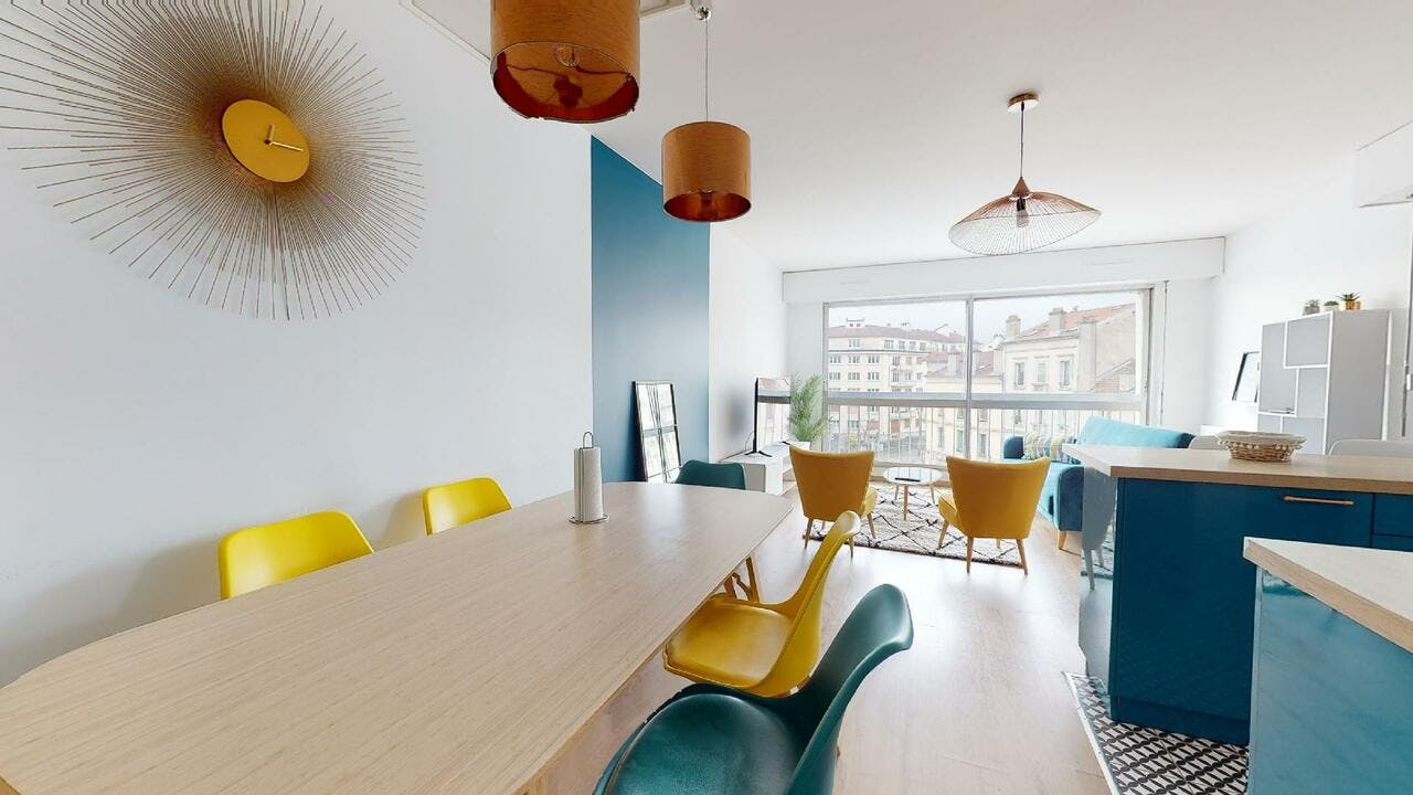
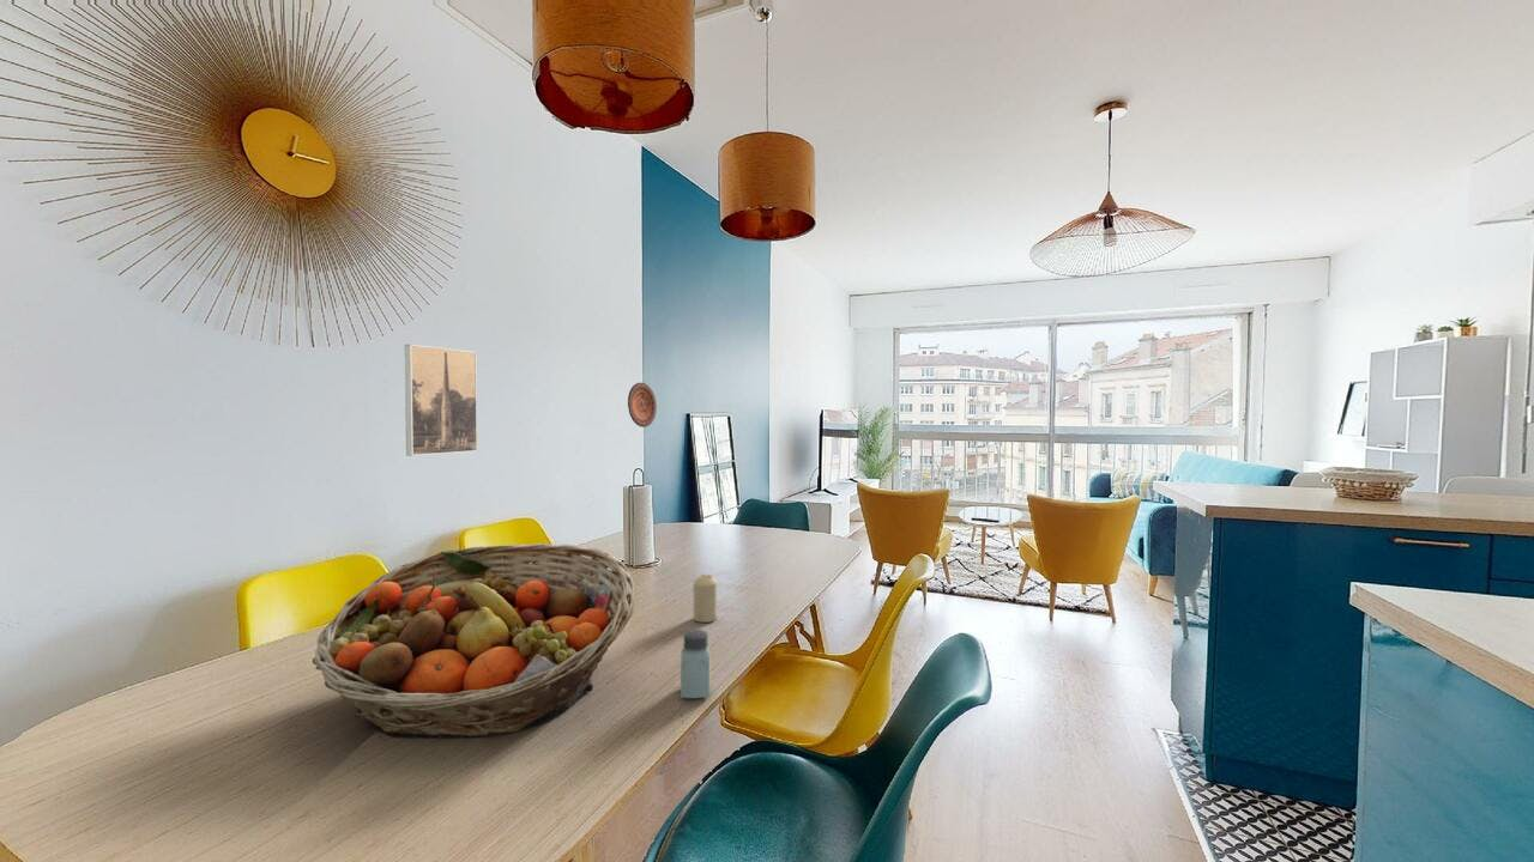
+ decorative plate (641, 405)
+ candle (705, 596)
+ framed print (442, 400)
+ fruit basket (488, 629)
+ saltshaker (695, 662)
